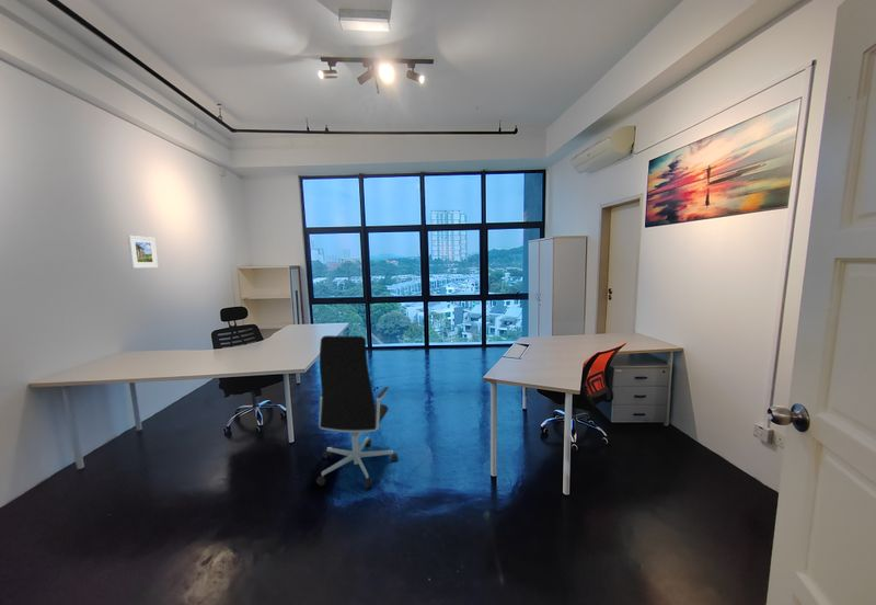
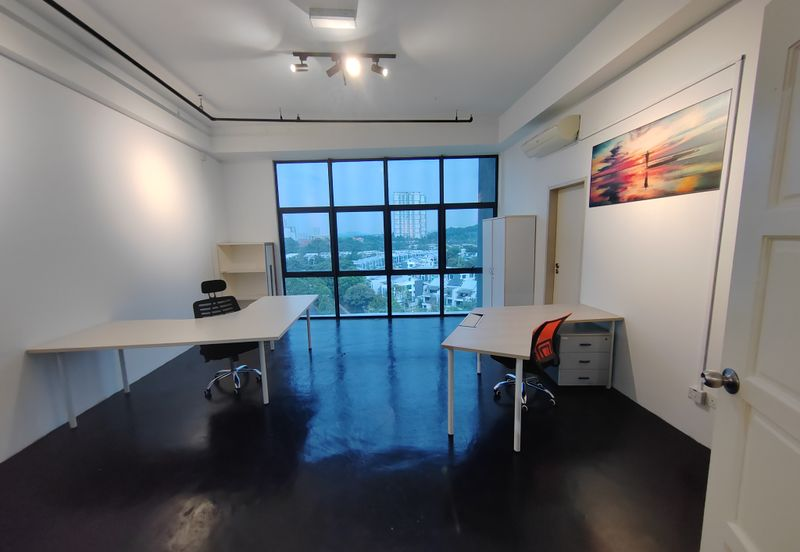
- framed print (143, 252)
- office chair (354, 399)
